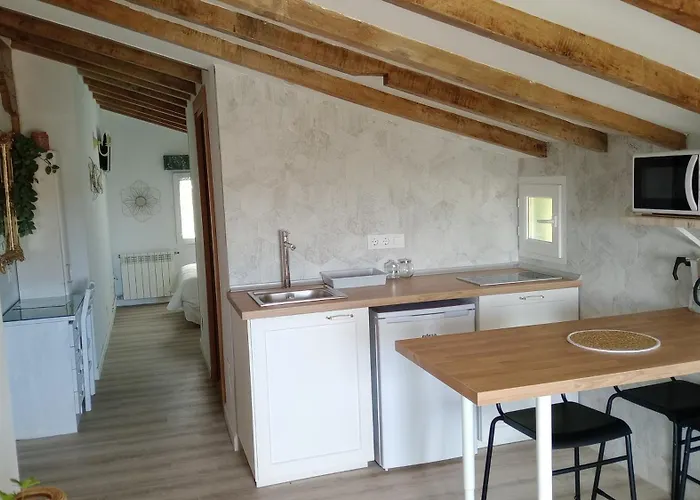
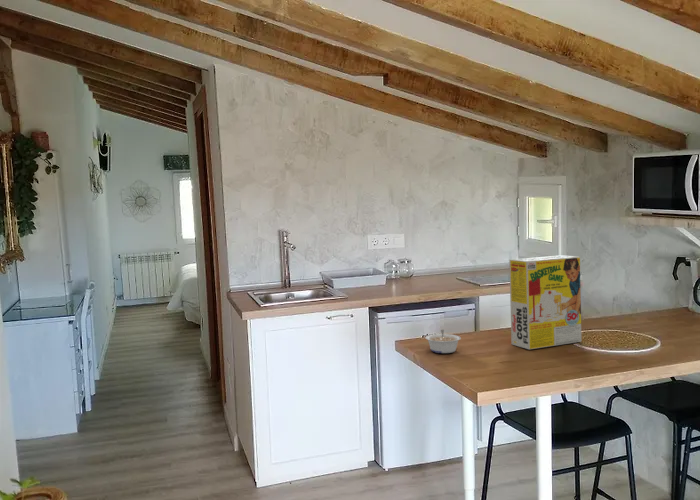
+ legume (442, 342)
+ cereal box (545, 300)
